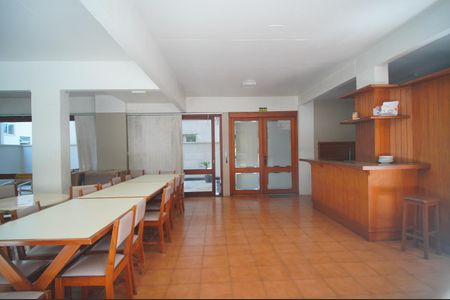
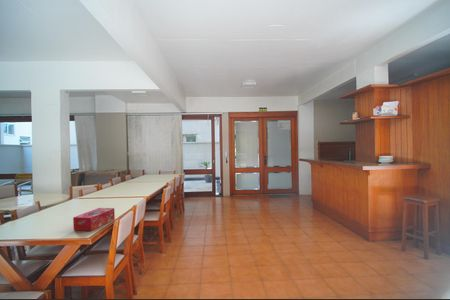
+ tissue box (95, 218)
